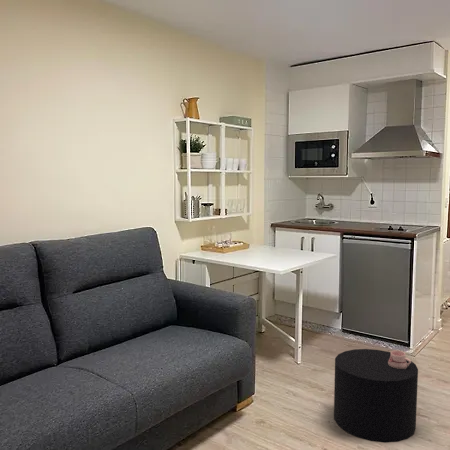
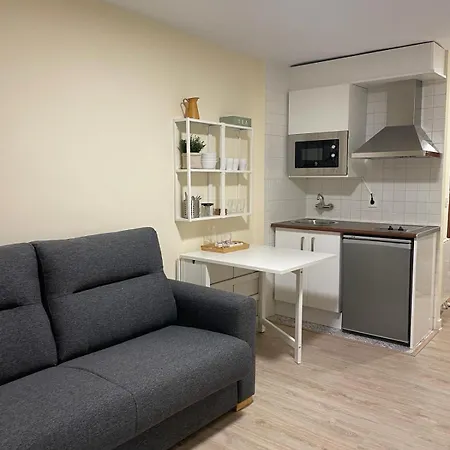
- mug (399, 359)
- stool (374, 392)
